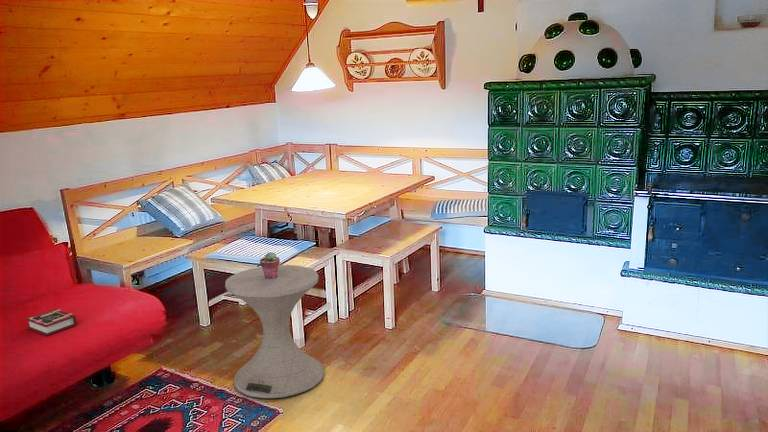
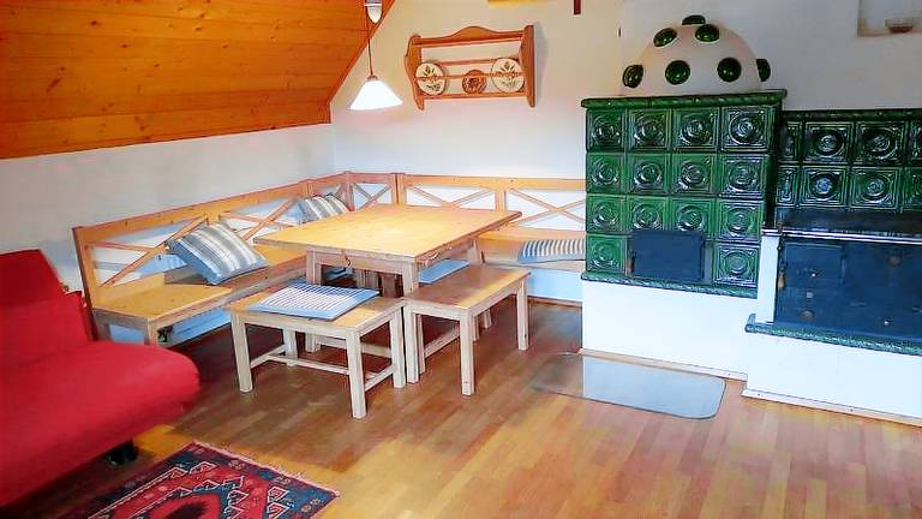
- potted succulent (270, 264)
- side table (276, 328)
- book (51, 321)
